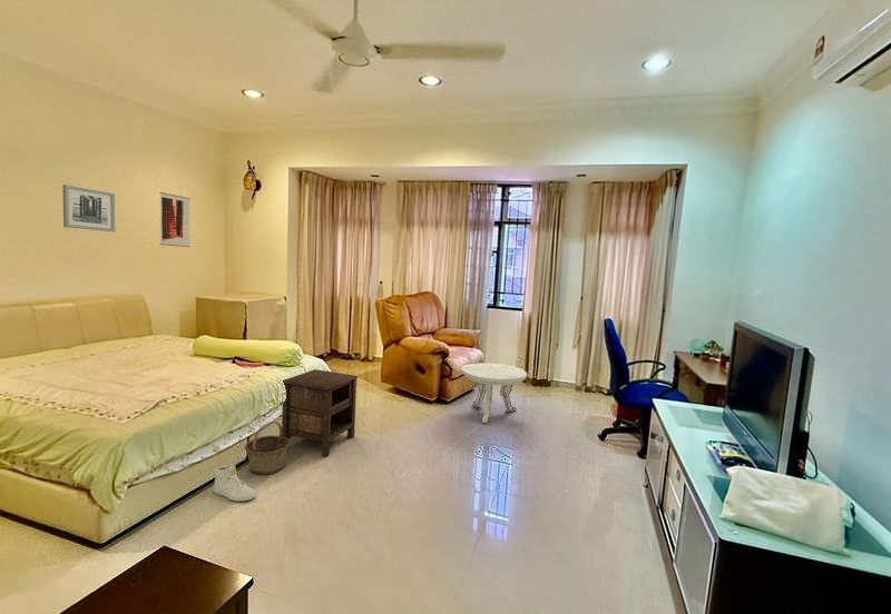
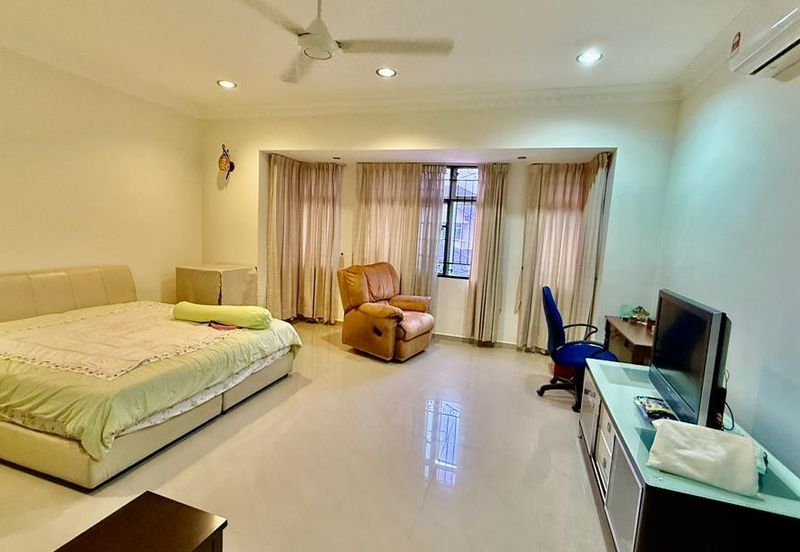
- sneaker (233, 482)
- wall art (90, 209)
- side table (491, 392)
- nightstand (320, 409)
- wall art (175, 220)
- basket (267, 445)
